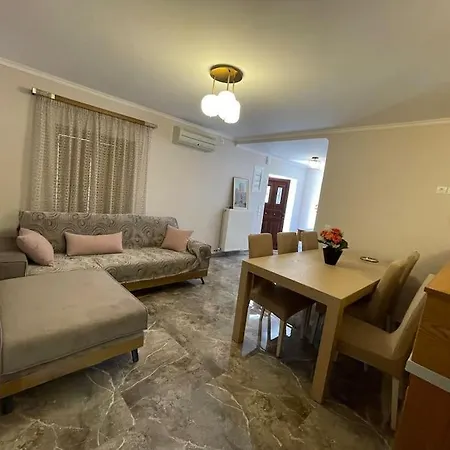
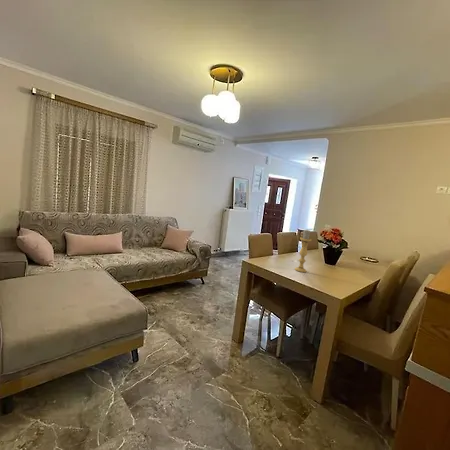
+ candle holder (303, 250)
